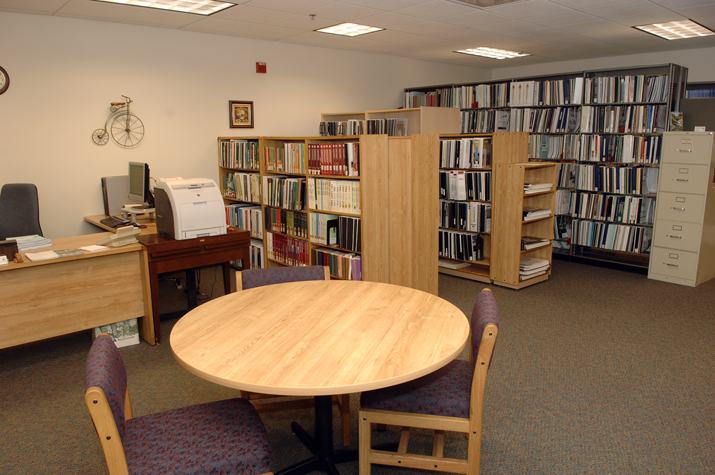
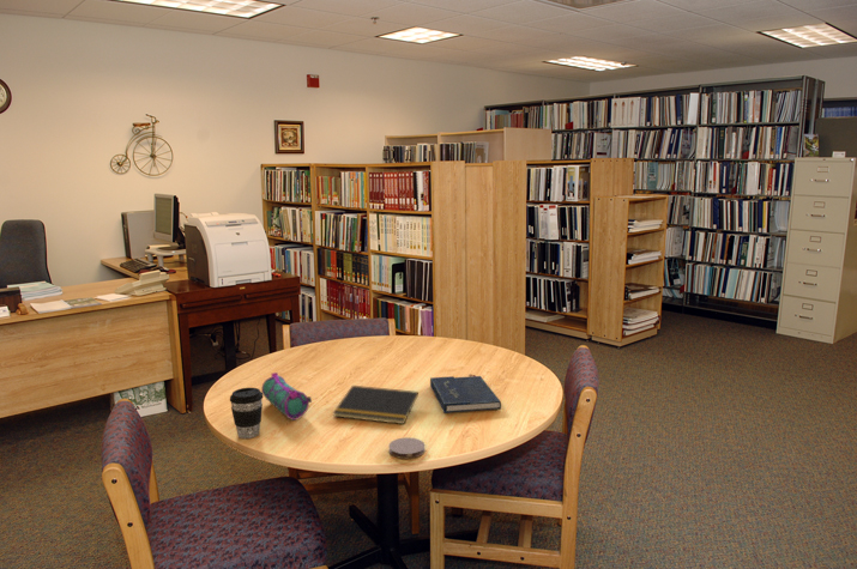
+ notepad (376, 402)
+ coffee cup (247, 413)
+ pencil case (284, 395)
+ book (460, 387)
+ coaster (406, 447)
